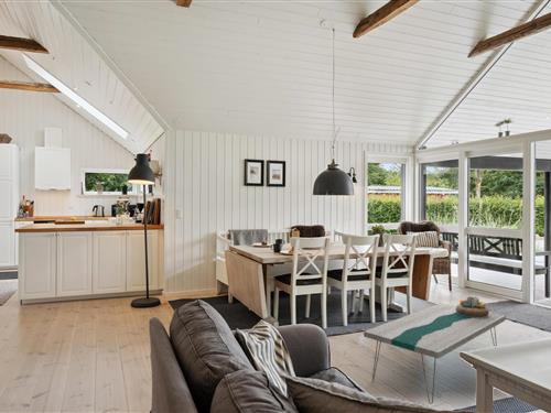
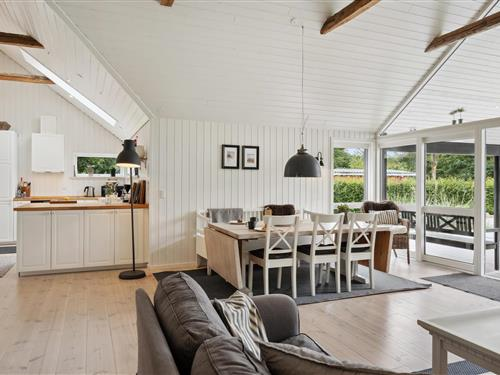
- coffee table (439, 345)
- decorative bowl (472, 304)
